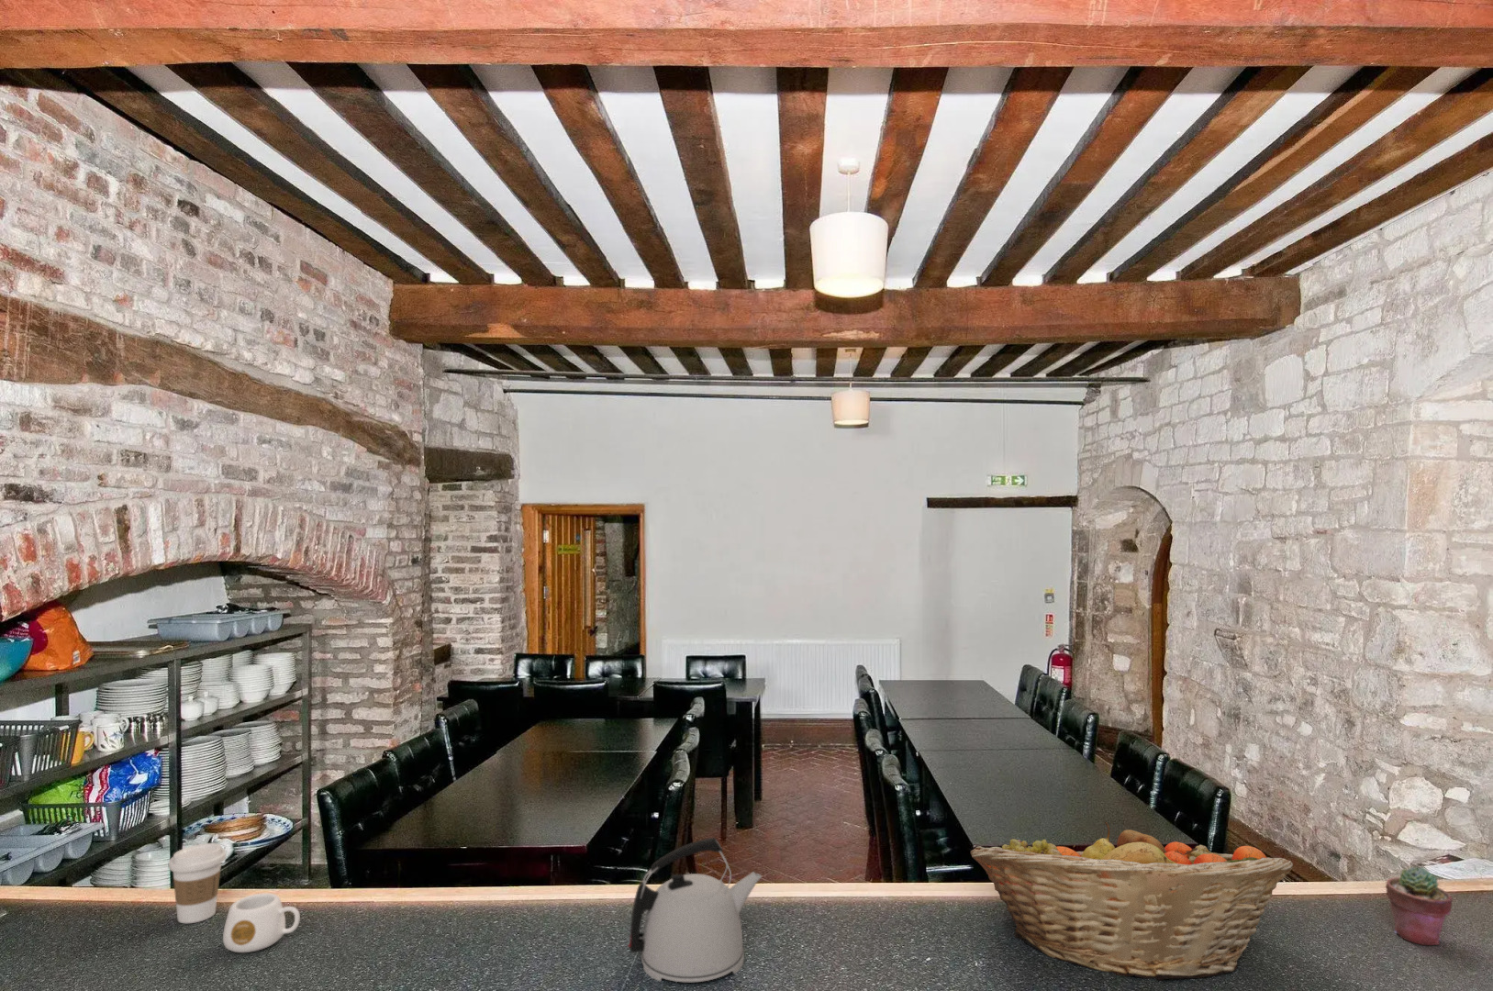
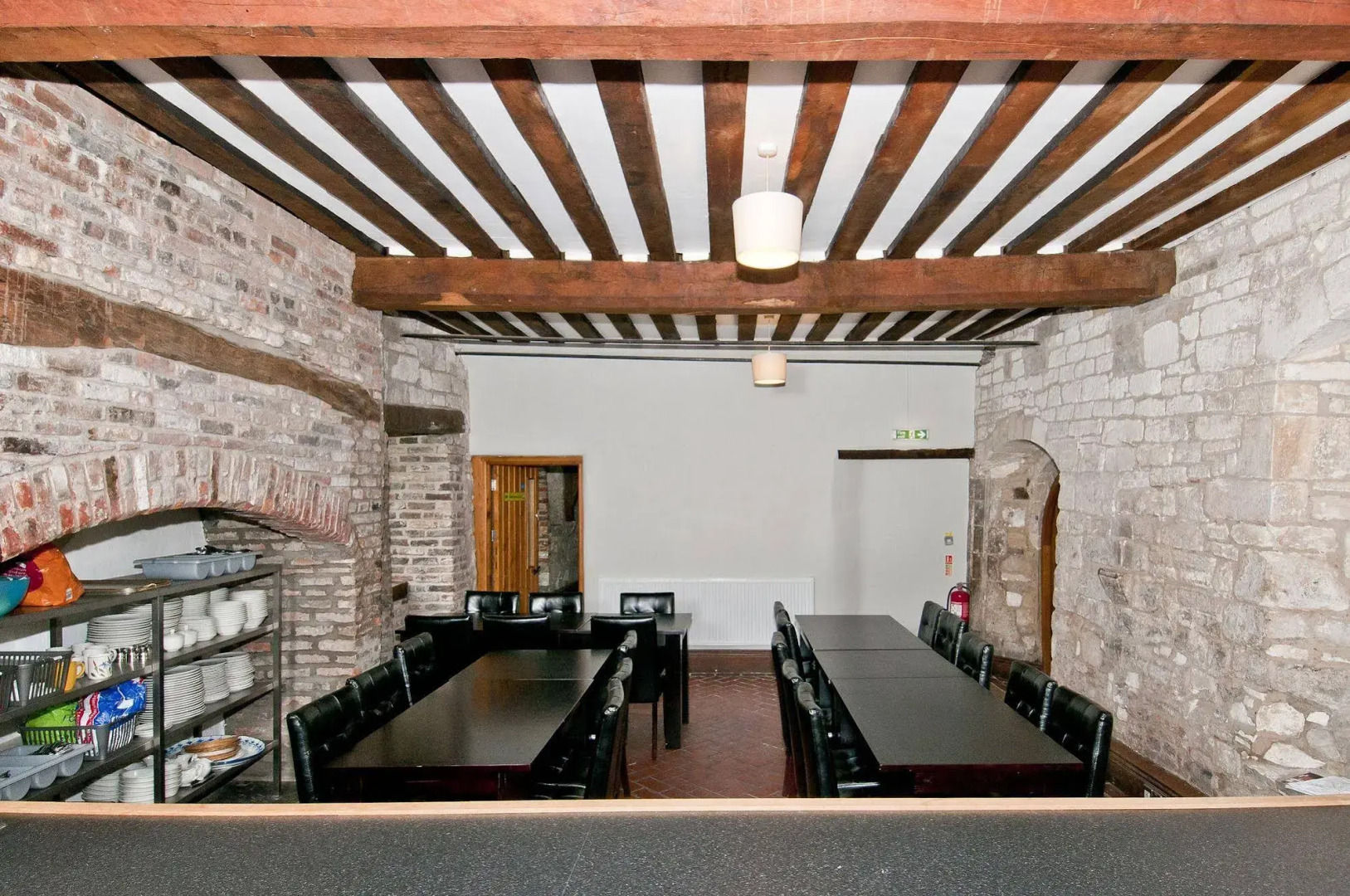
- kettle (696, 899)
- mug (262, 921)
- fruit basket (1124, 882)
- potted succulent (1418, 903)
- coffee cup (197, 883)
